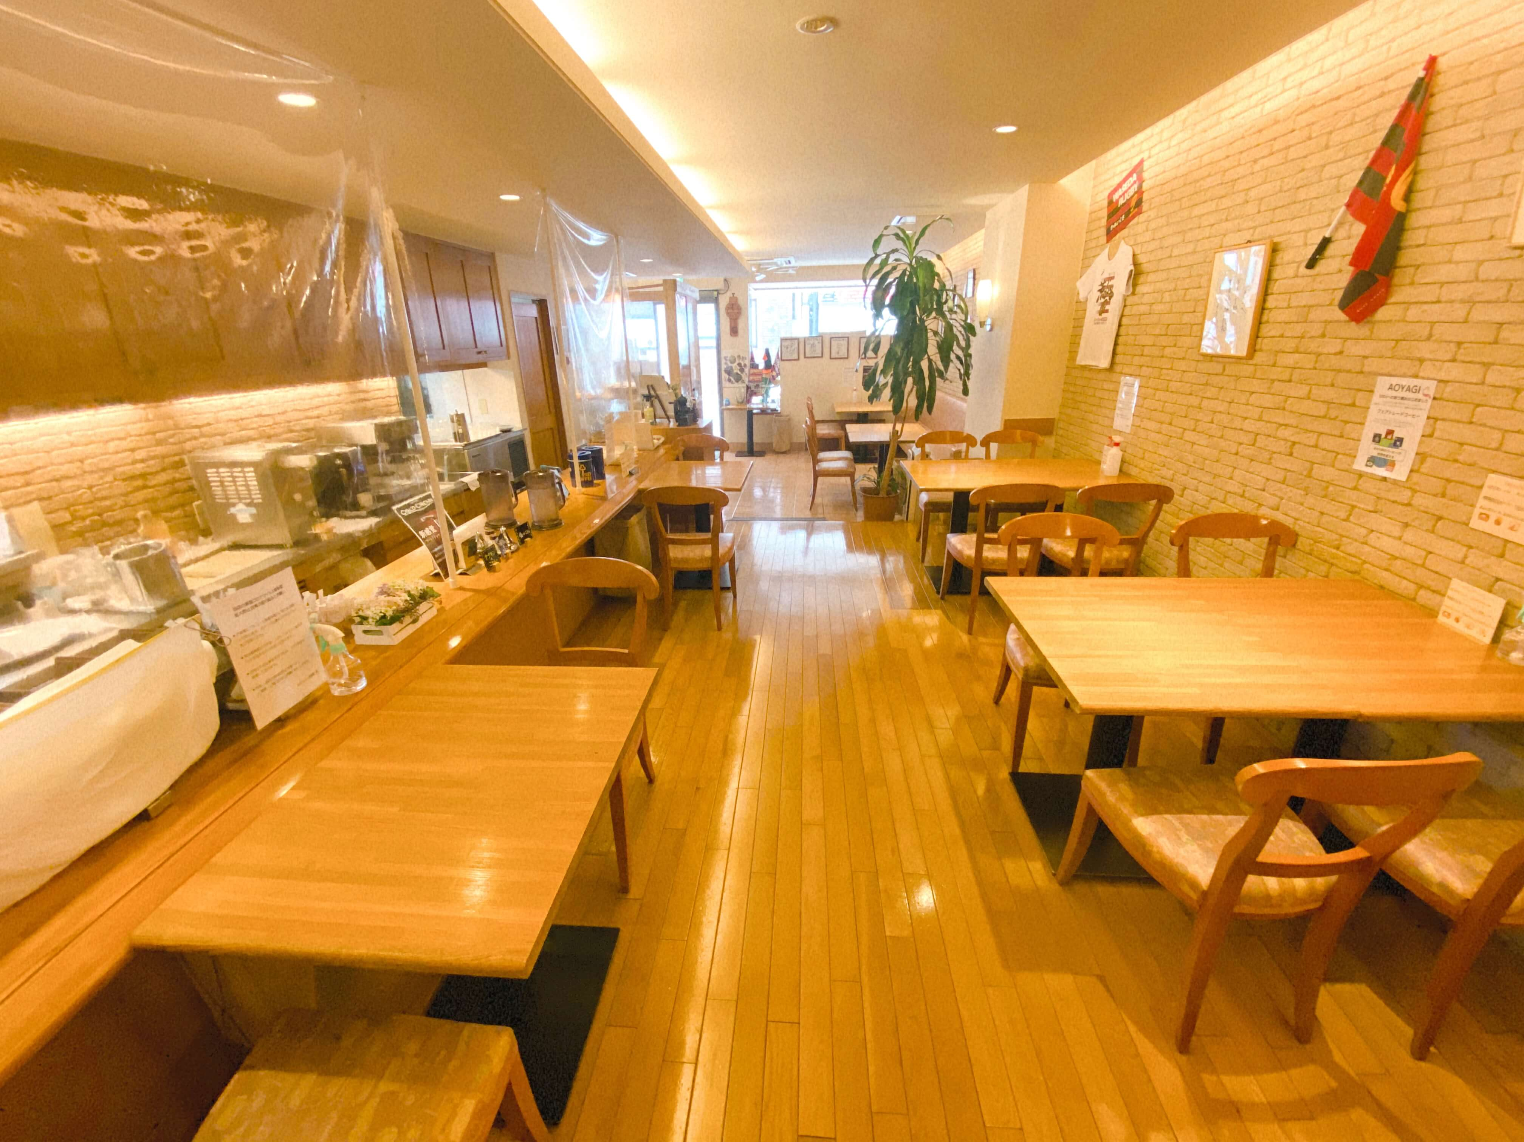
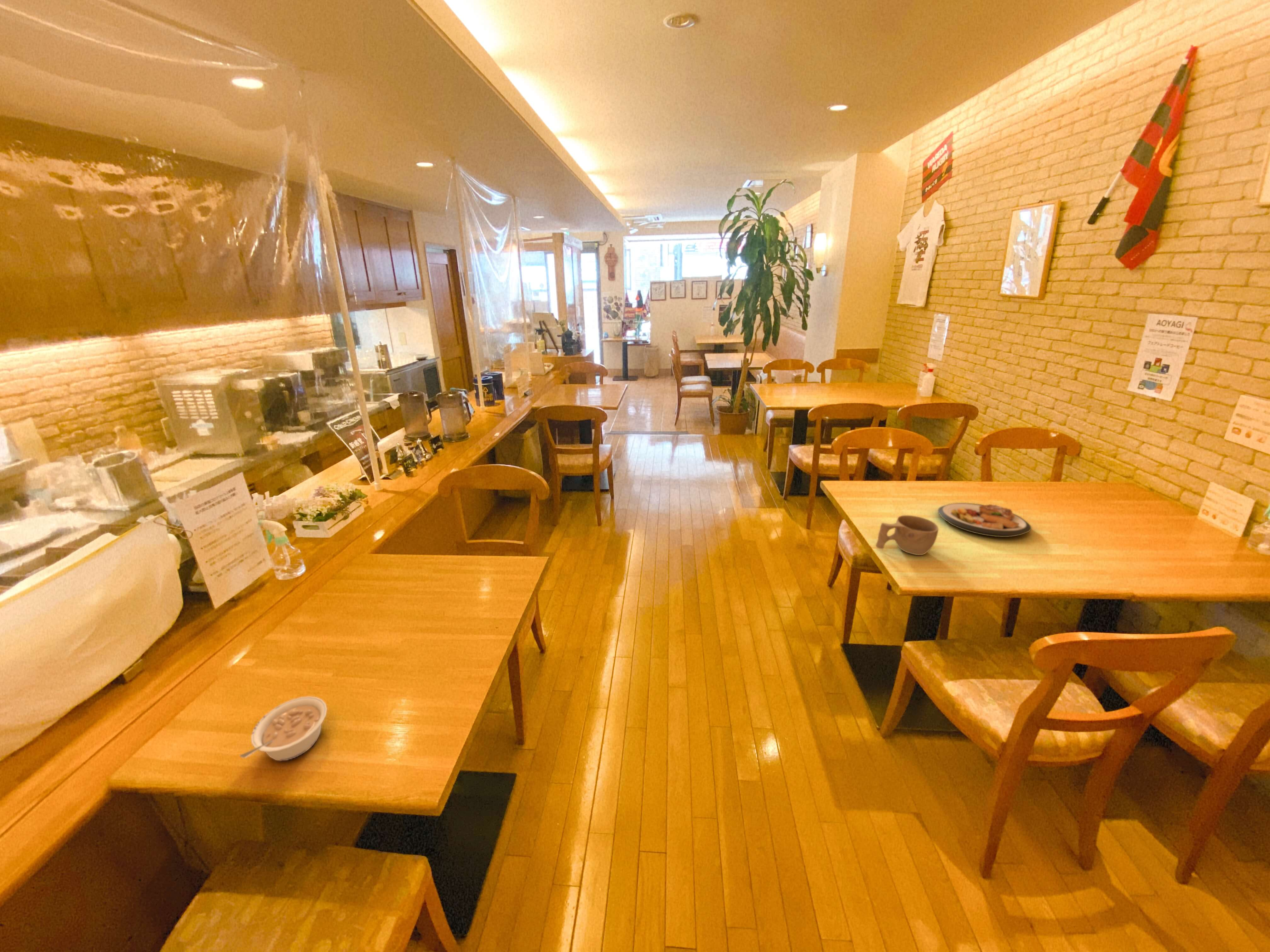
+ cup (906, 536)
+ legume (291, 732)
+ plate (983, 516)
